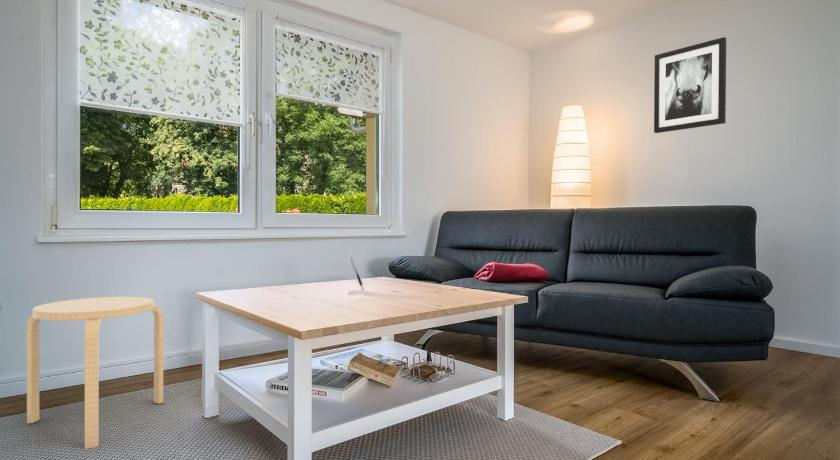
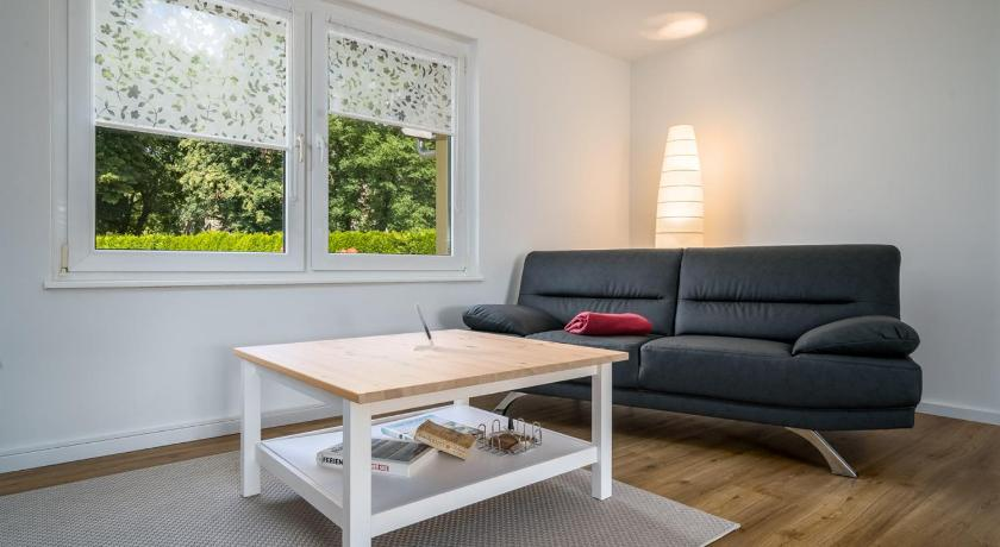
- wall art (688, 87)
- stool (98, 361)
